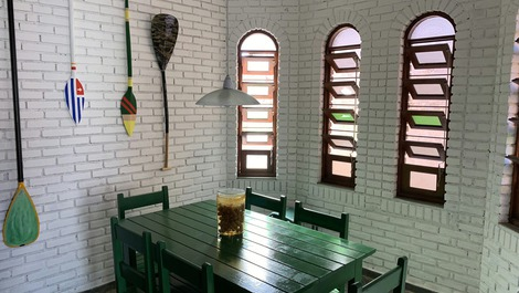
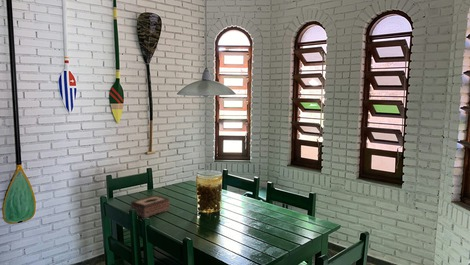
+ tissue box (150, 206)
